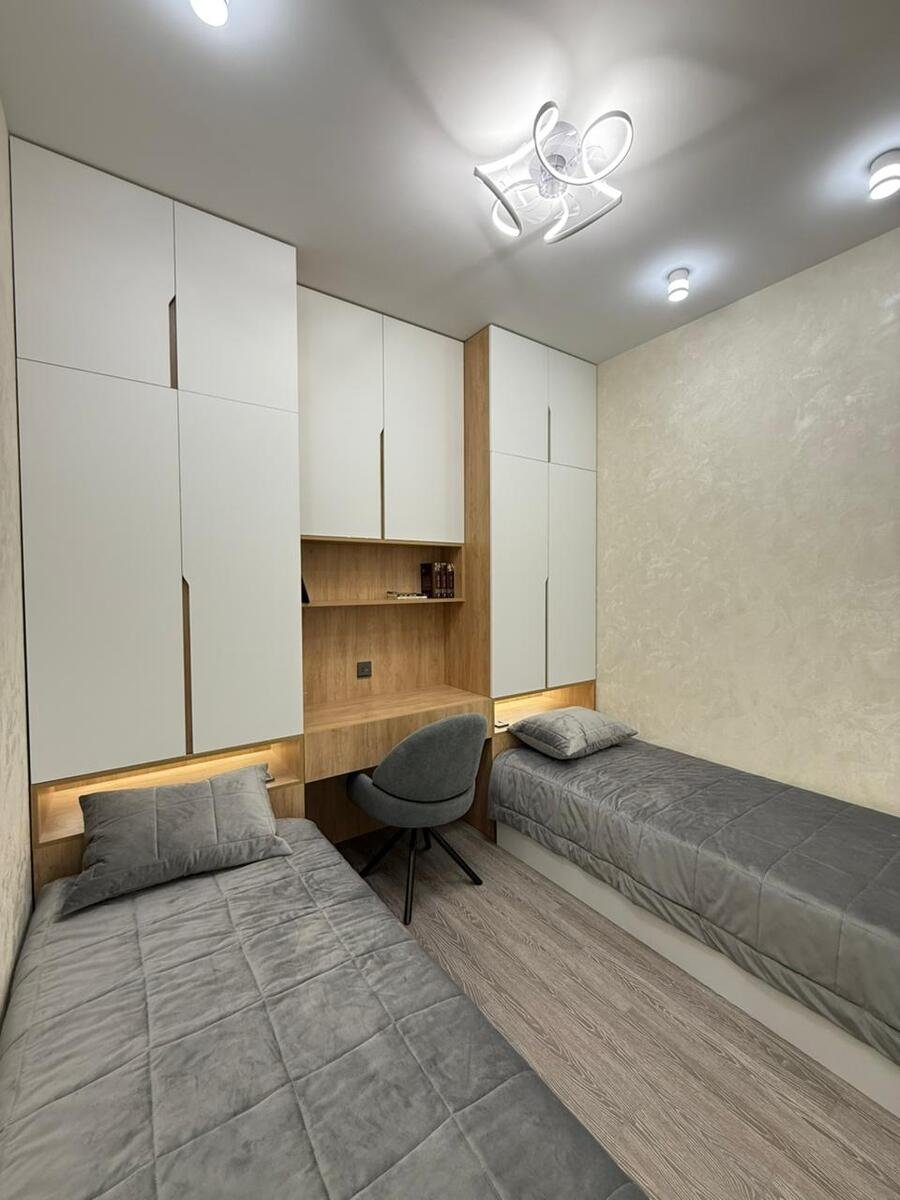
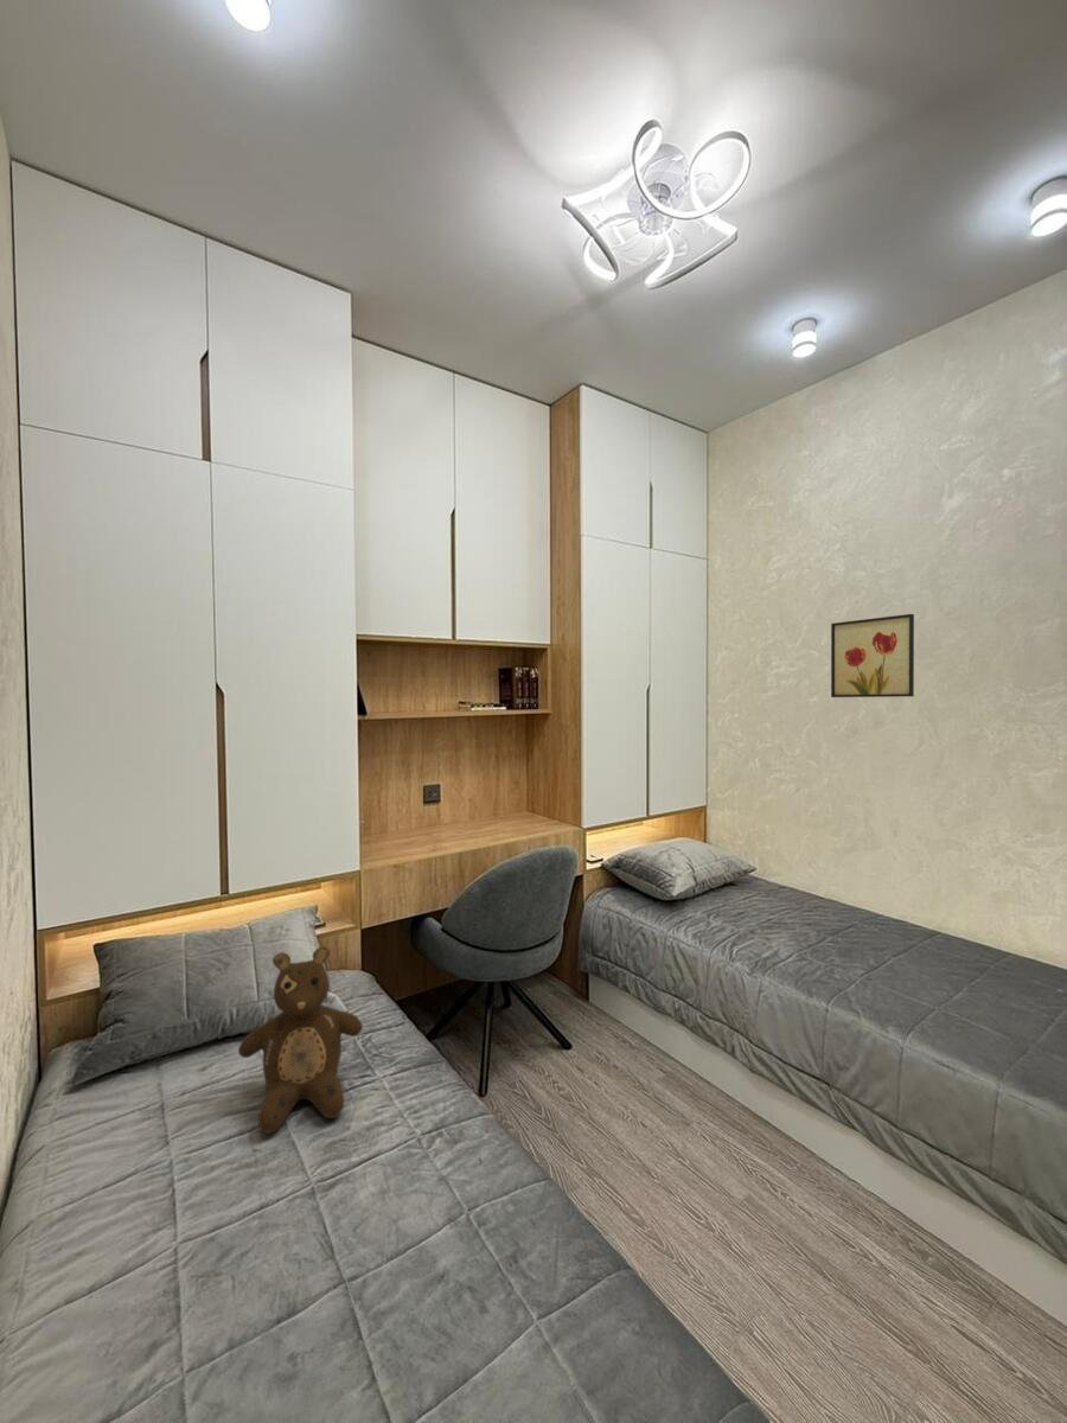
+ teddy bear (301, 1029)
+ wall art (870, 657)
